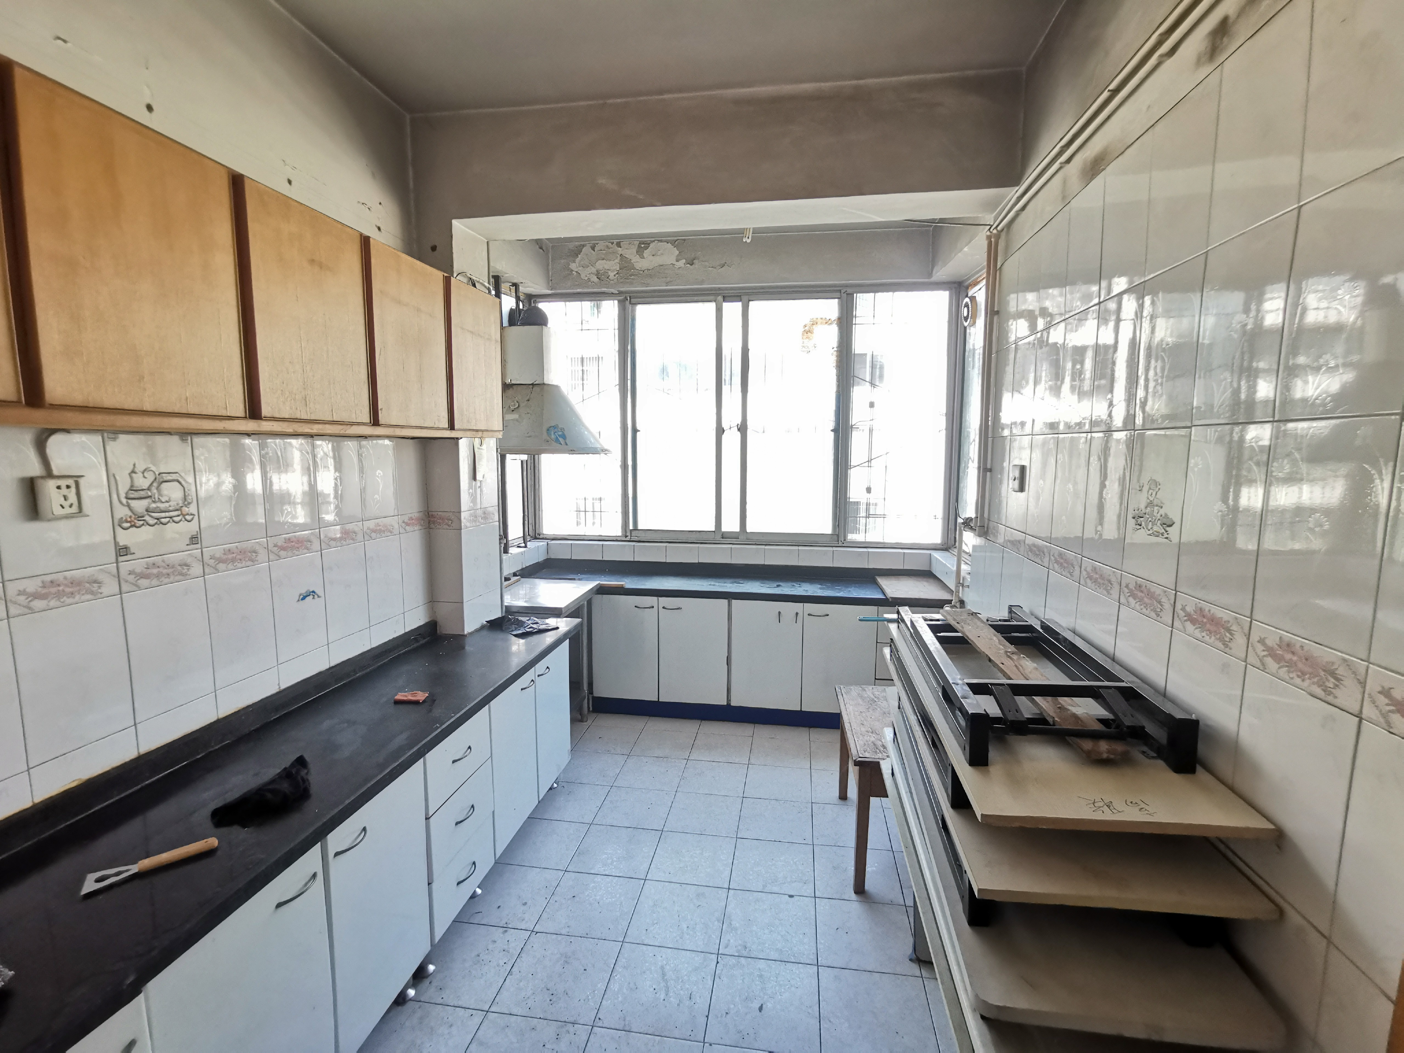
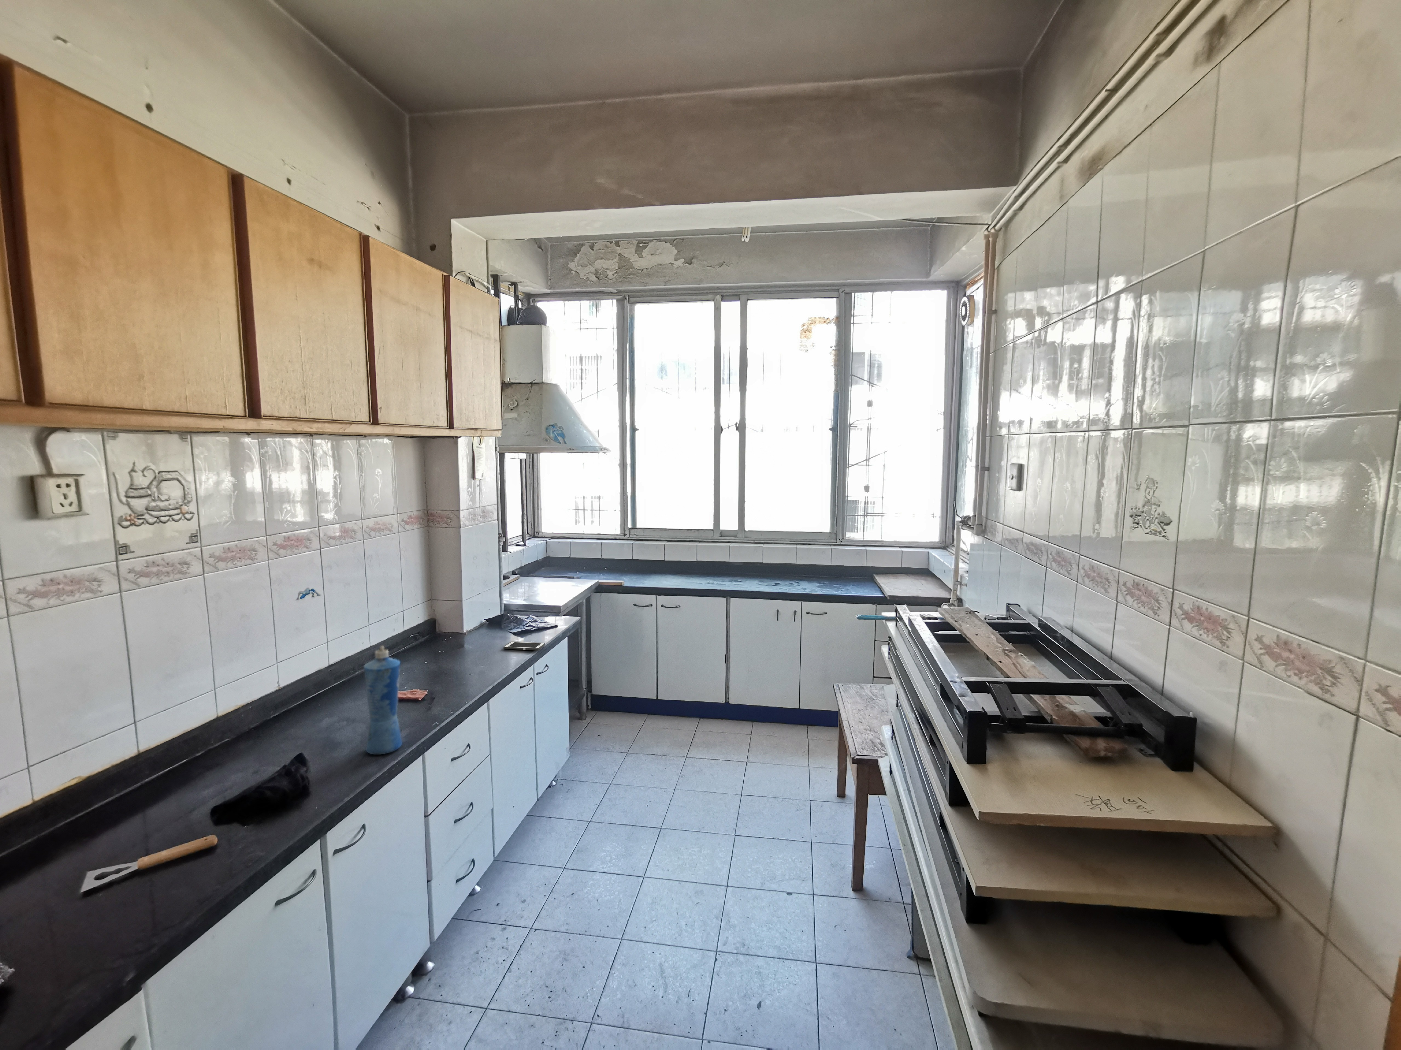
+ squeeze bottle (383, 697)
+ cell phone (524, 645)
